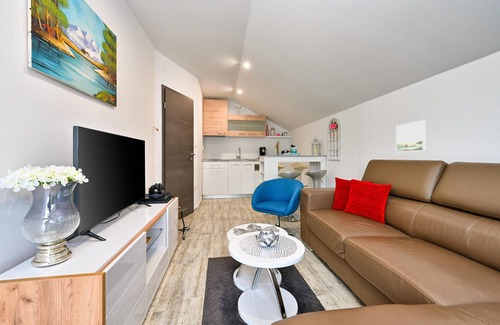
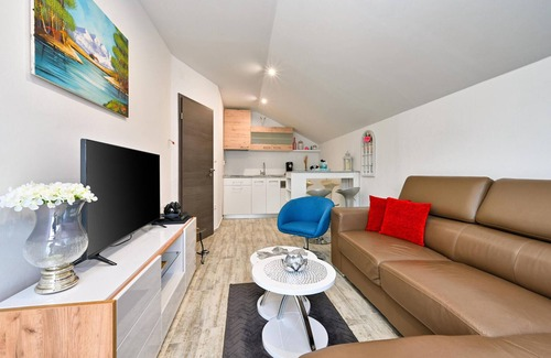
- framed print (409, 137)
